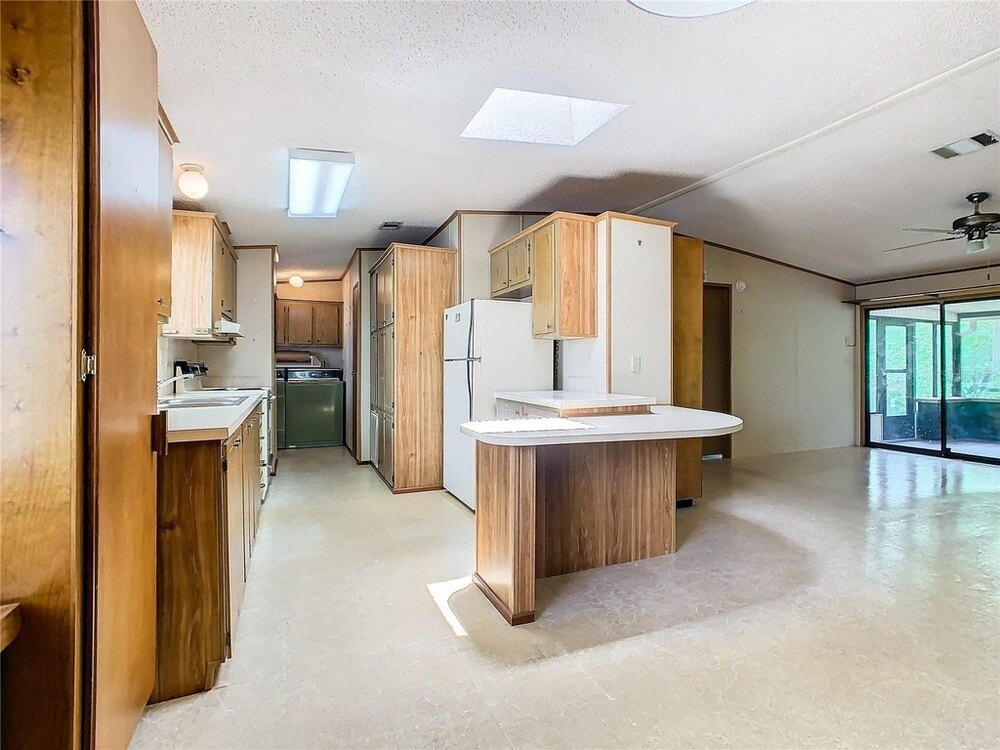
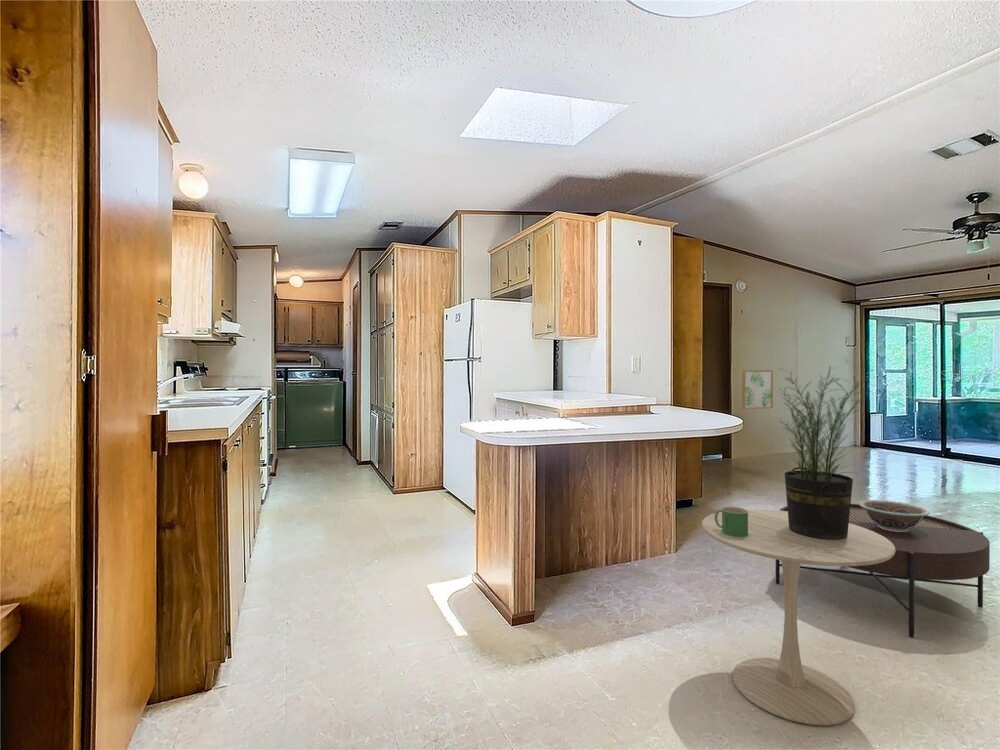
+ wall art (757, 389)
+ mug (730, 520)
+ coffee table (873, 564)
+ potted plant (821, 448)
+ decorative bowl (893, 517)
+ side table (790, 610)
